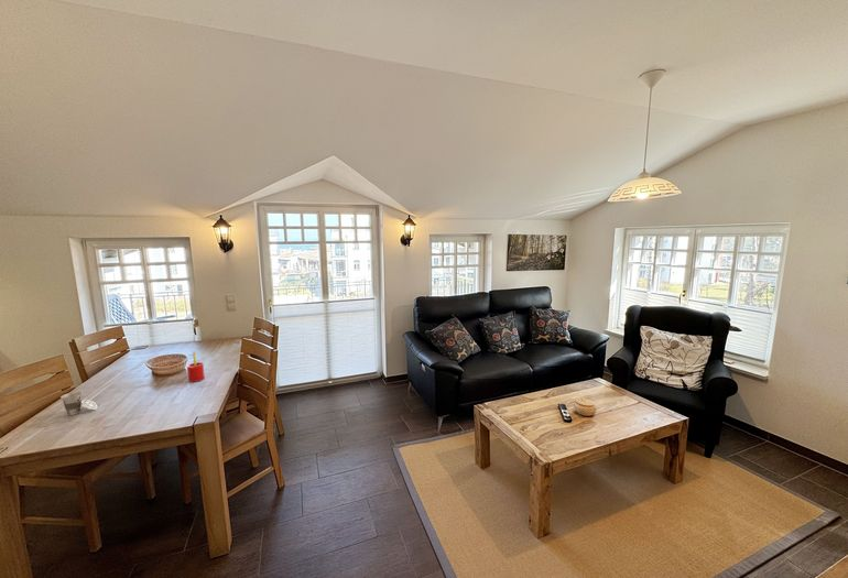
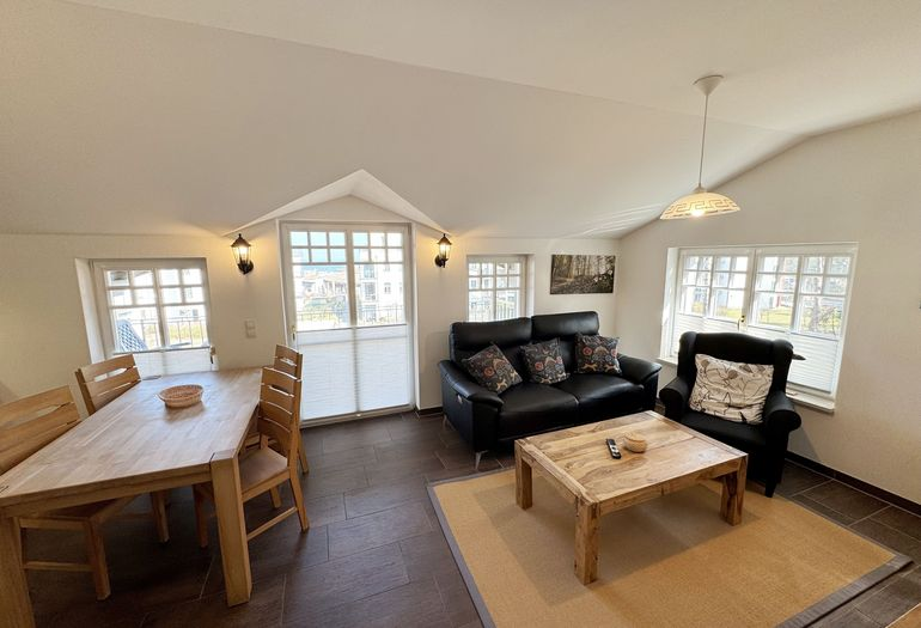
- straw (195, 366)
- cup (79, 402)
